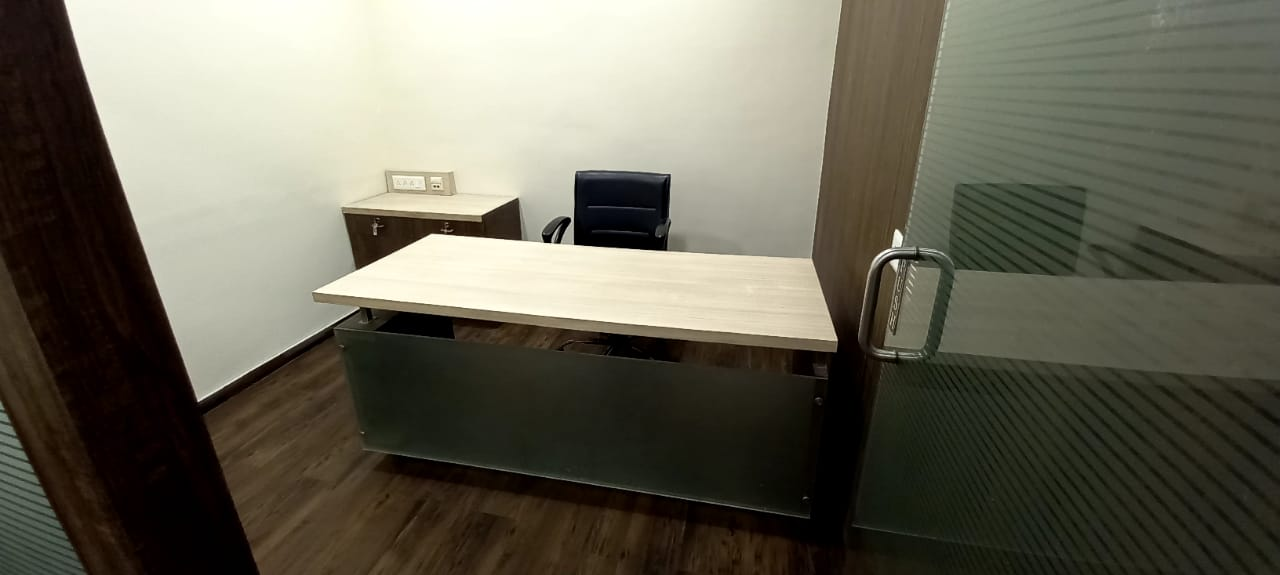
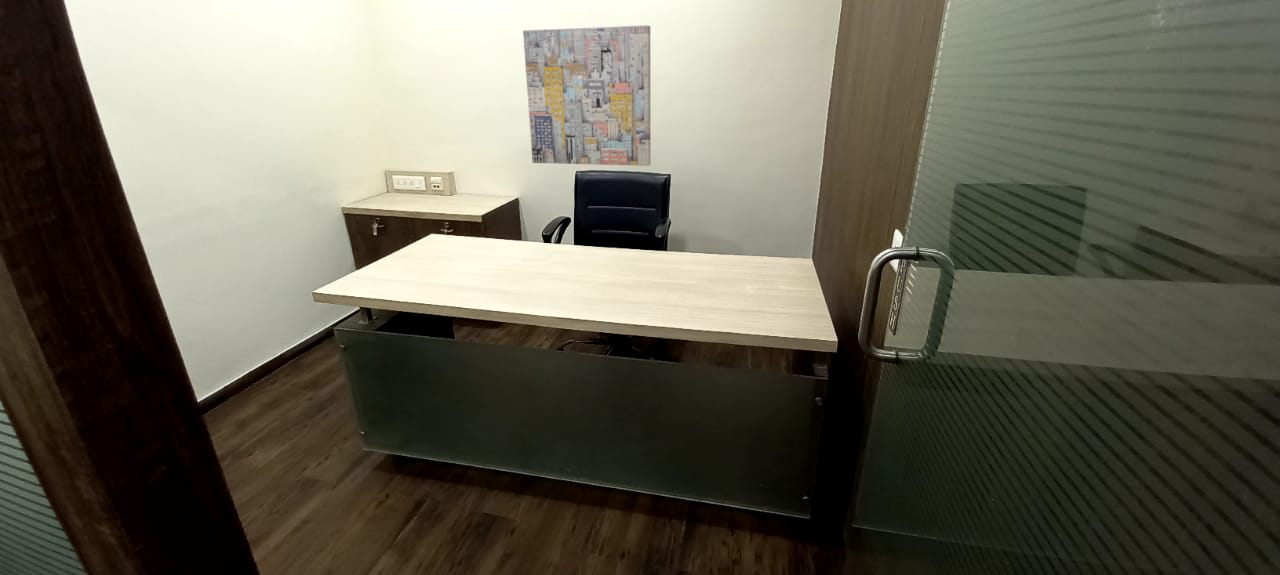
+ wall art (587, 98)
